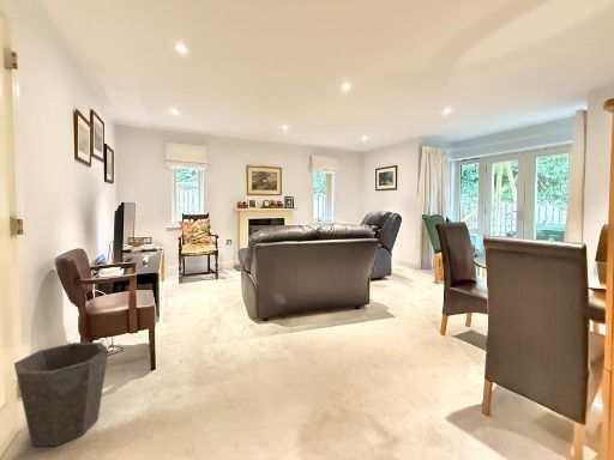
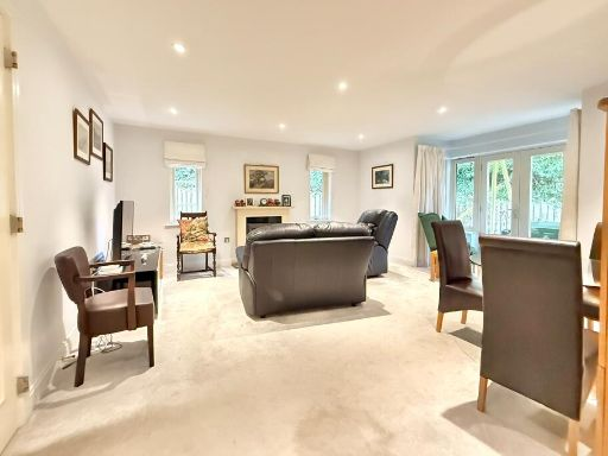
- waste bin (64, 392)
